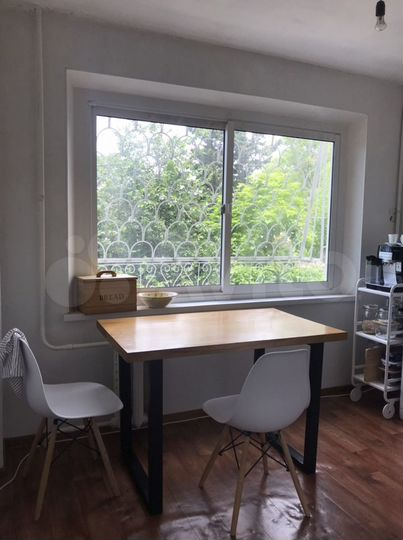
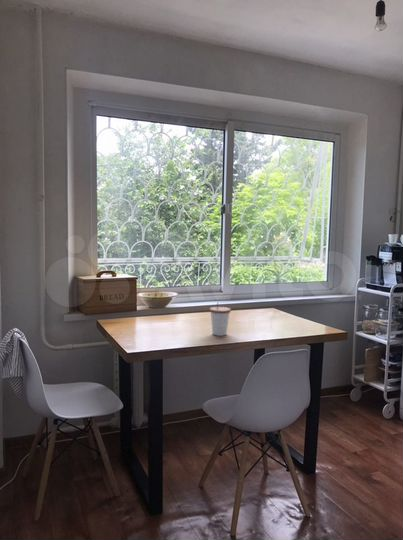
+ cup (219, 318)
